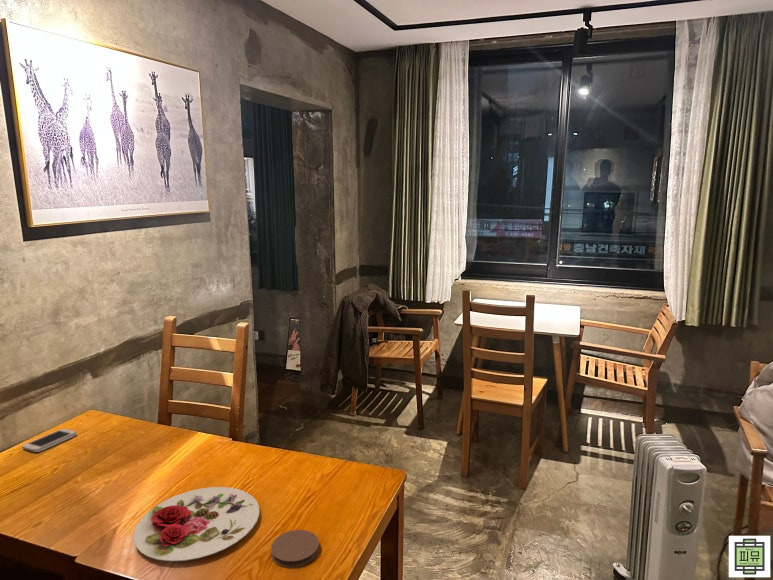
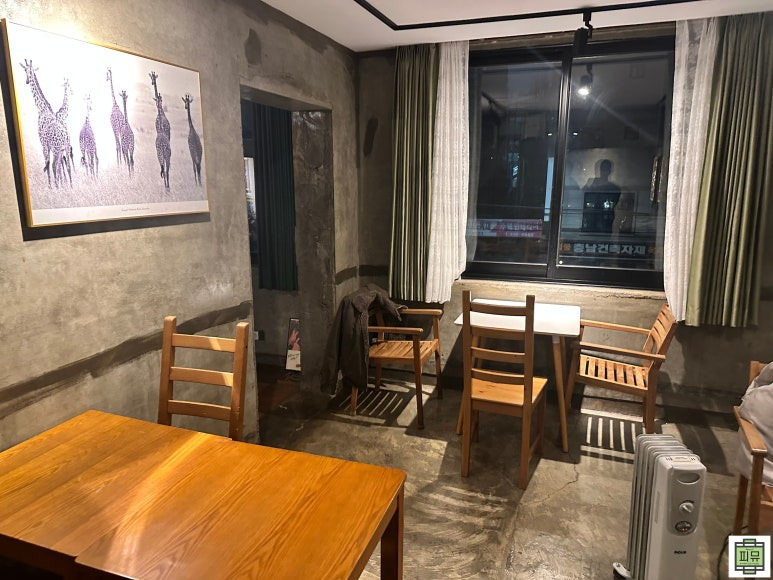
- smartphone (50, 440)
- plate (199, 519)
- coaster (295, 547)
